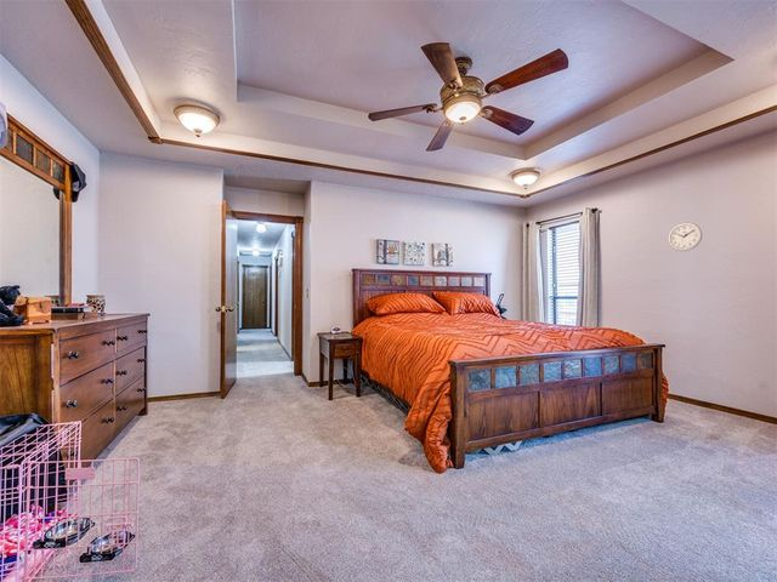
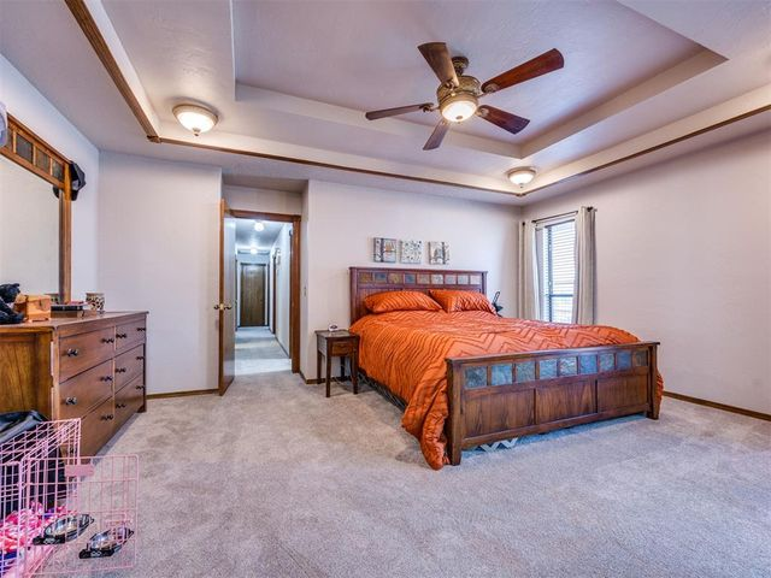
- wall clock (684, 236)
